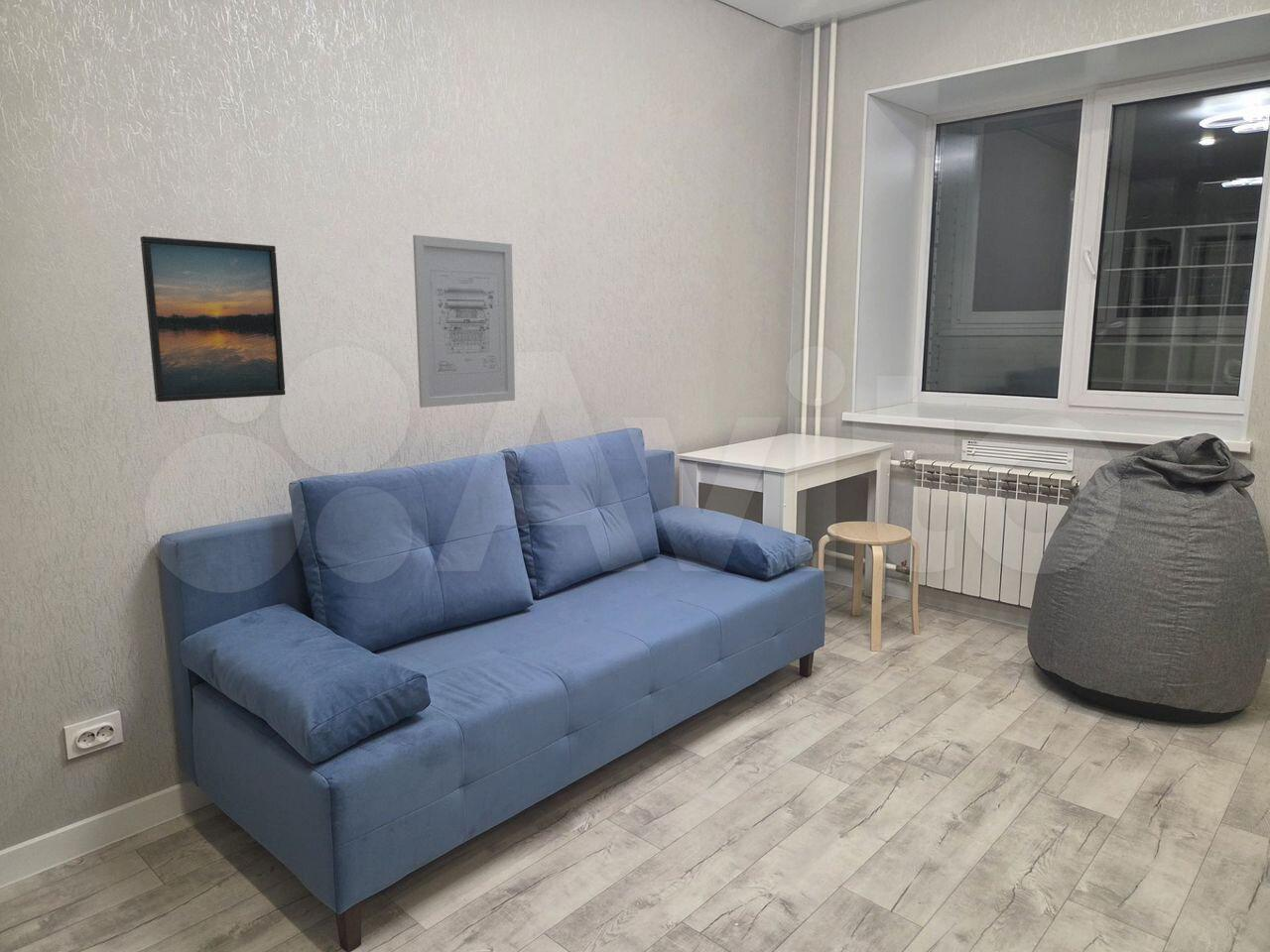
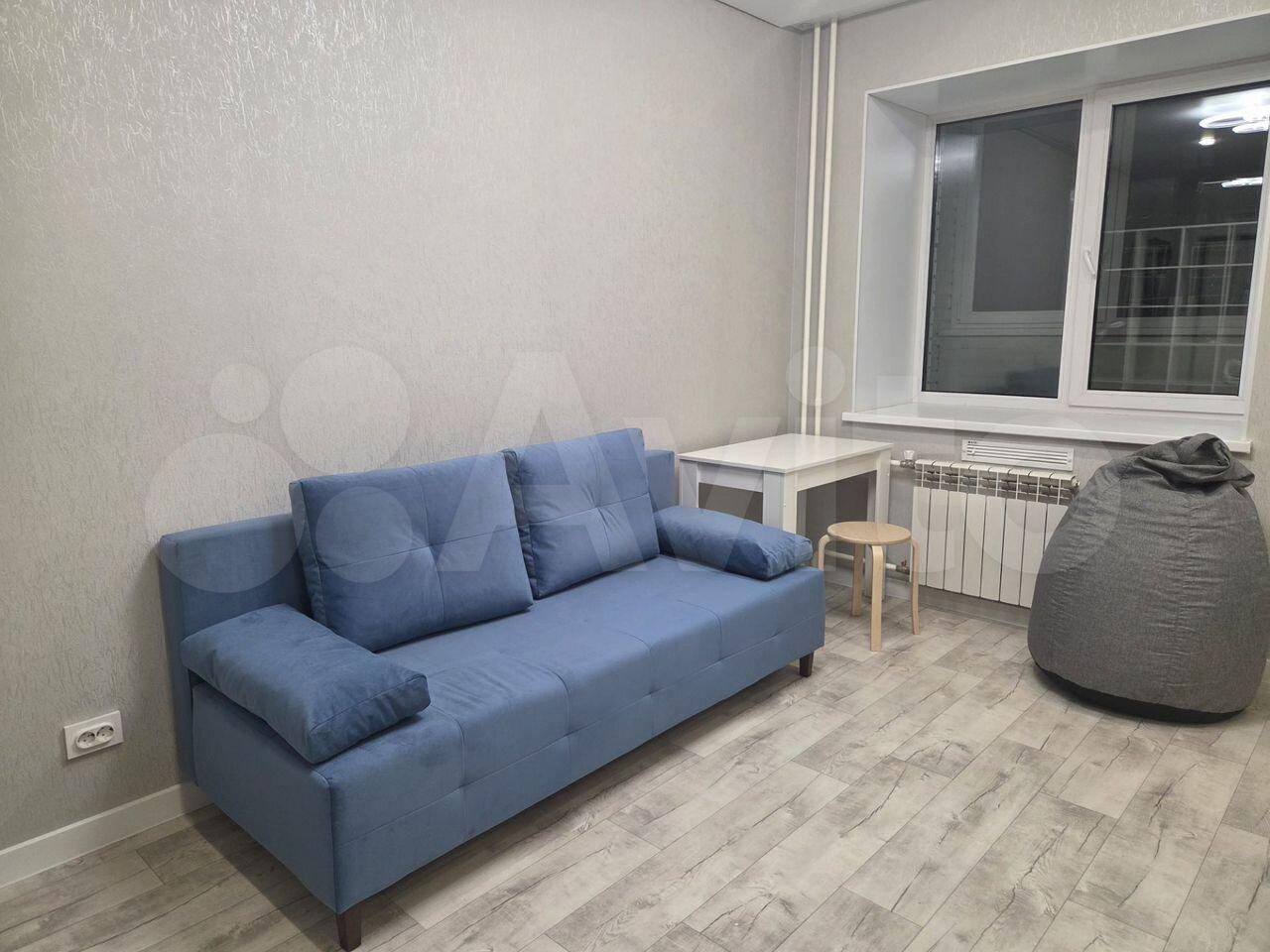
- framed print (217, 320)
- wall art (466, 322)
